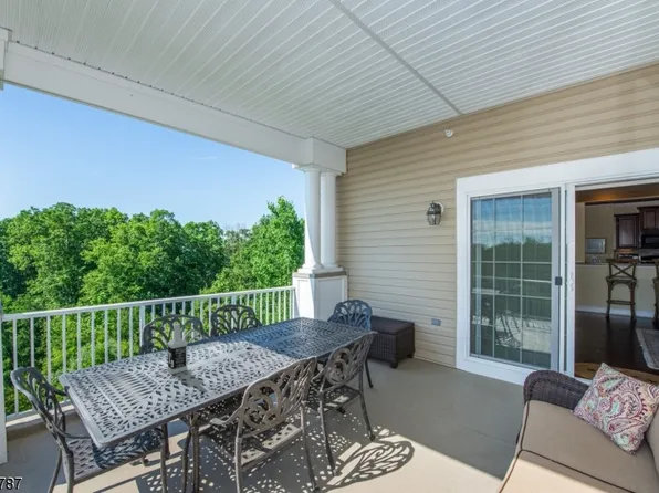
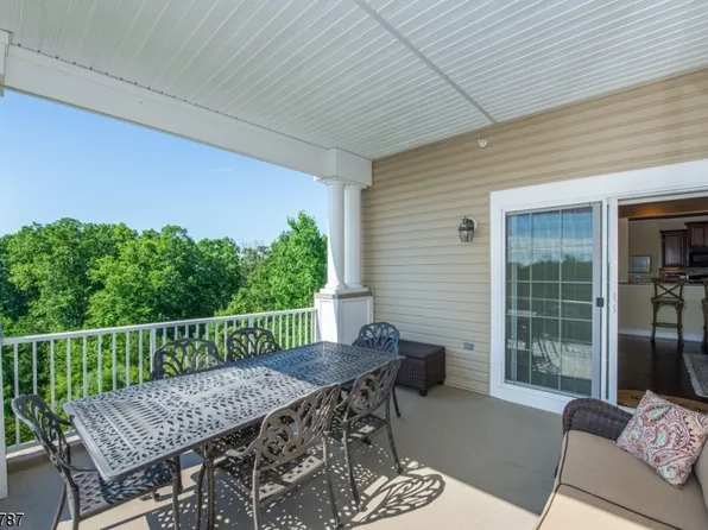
- vodka (177, 347)
